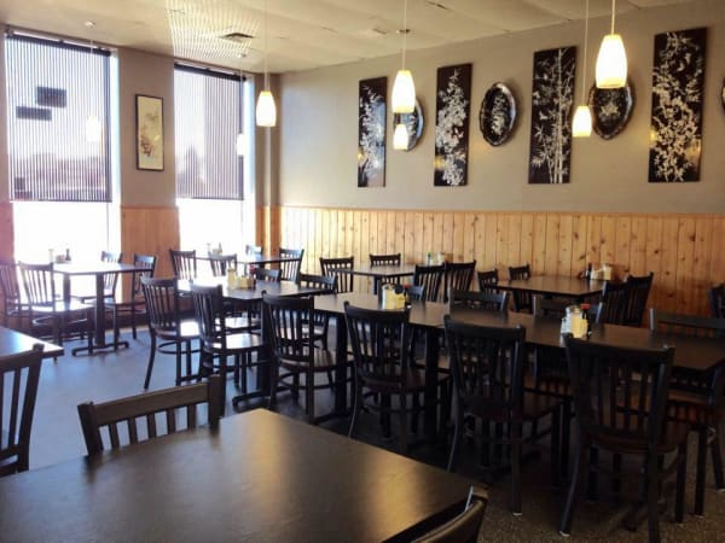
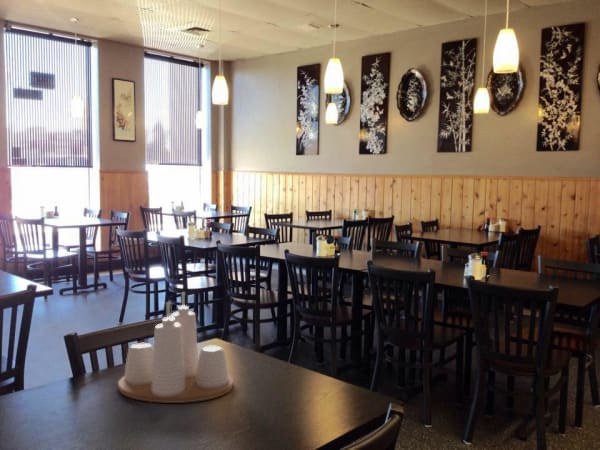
+ condiment set (176, 341)
